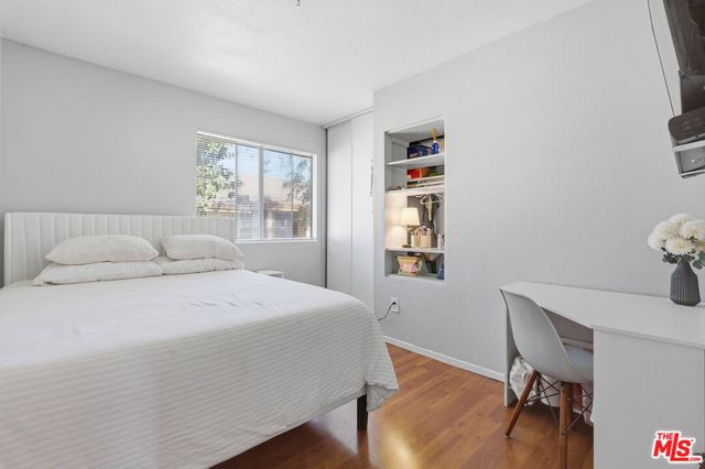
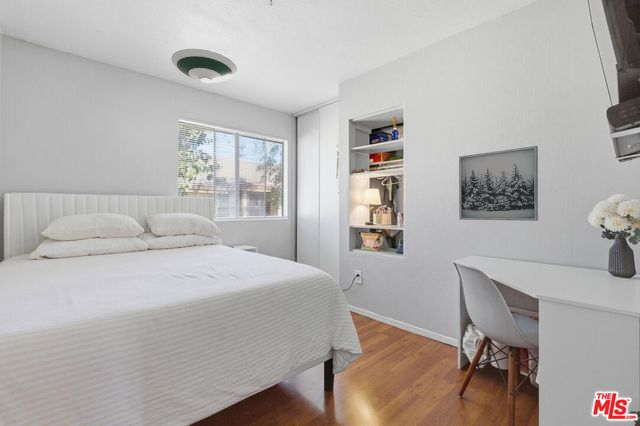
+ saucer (205, 73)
+ wall art (495, 186)
